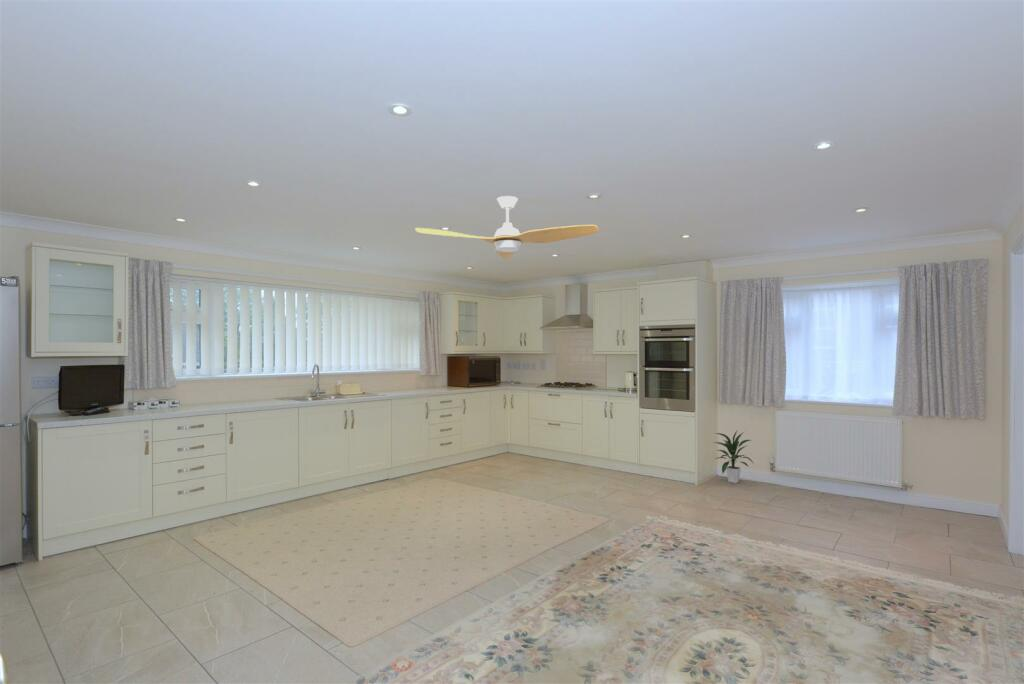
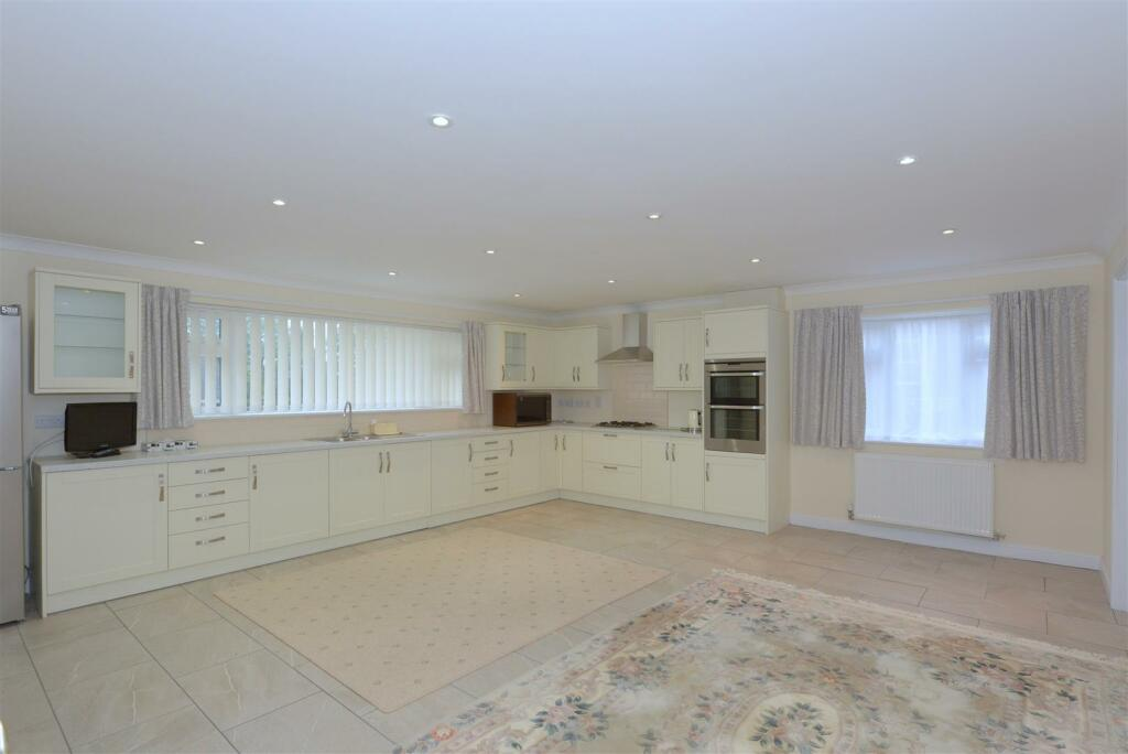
- indoor plant (731, 455)
- electric fan (506, 230)
